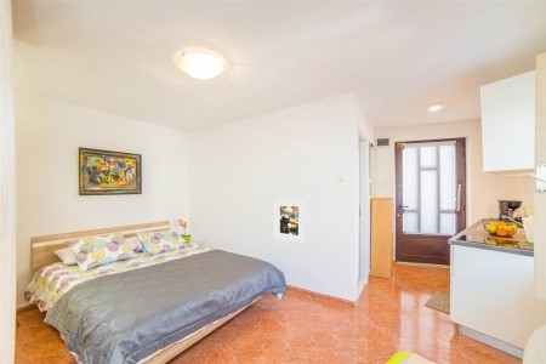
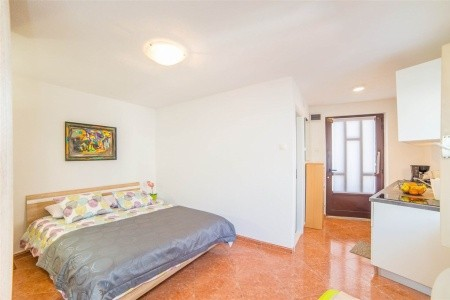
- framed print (289, 220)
